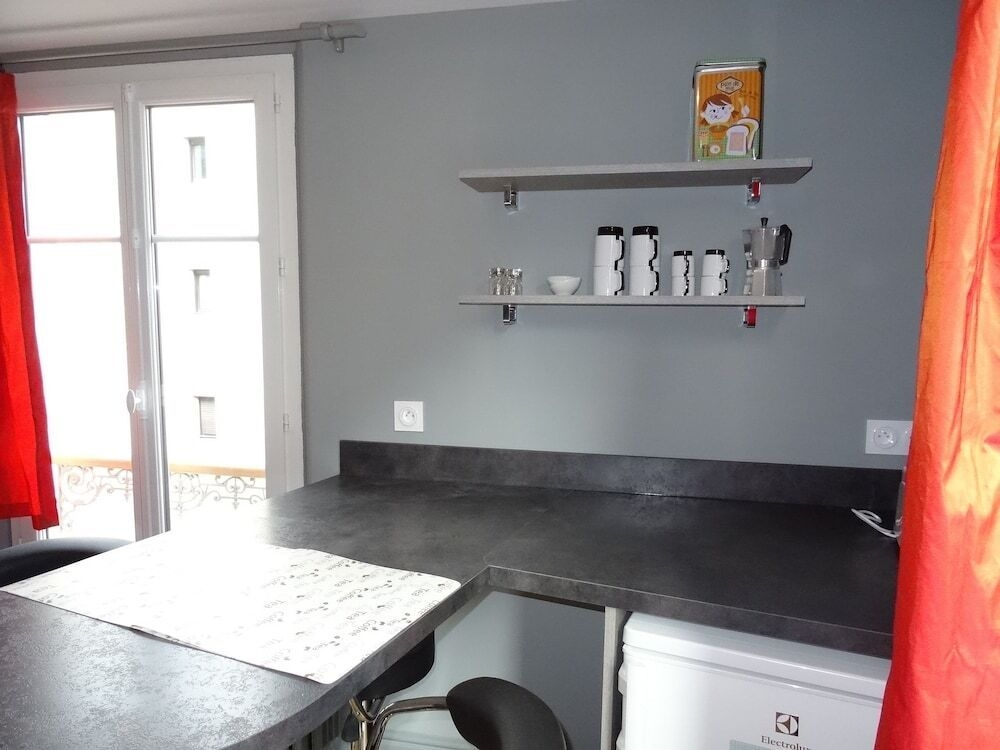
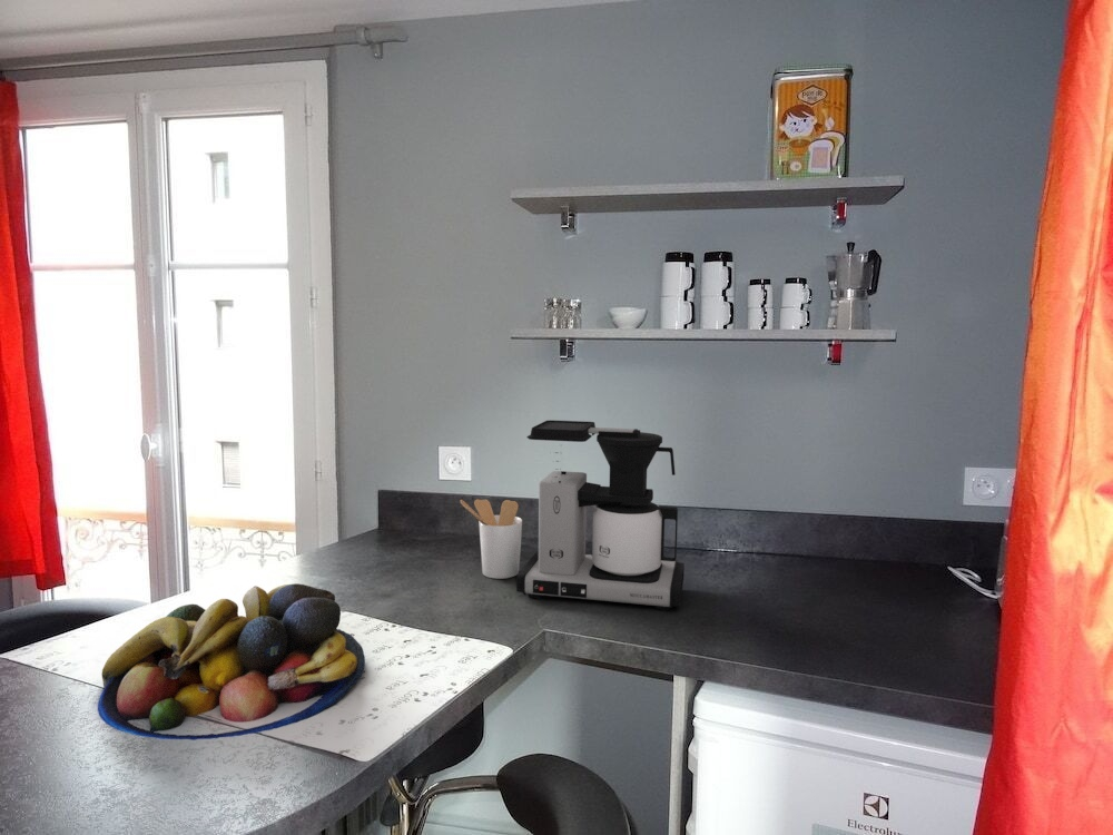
+ utensil holder (490, 534)
+ coffee maker (603, 510)
+ fruit bowl (236, 636)
